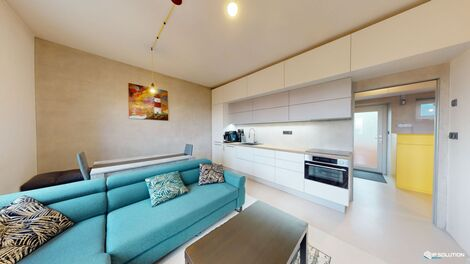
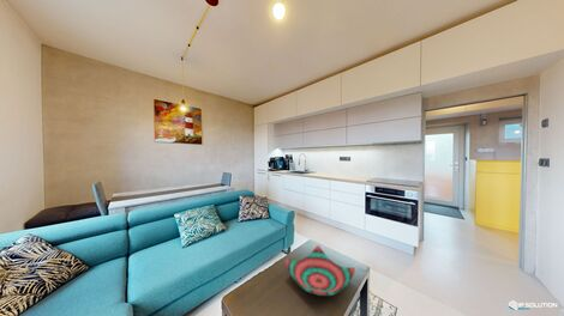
+ decorative bowl (318, 273)
